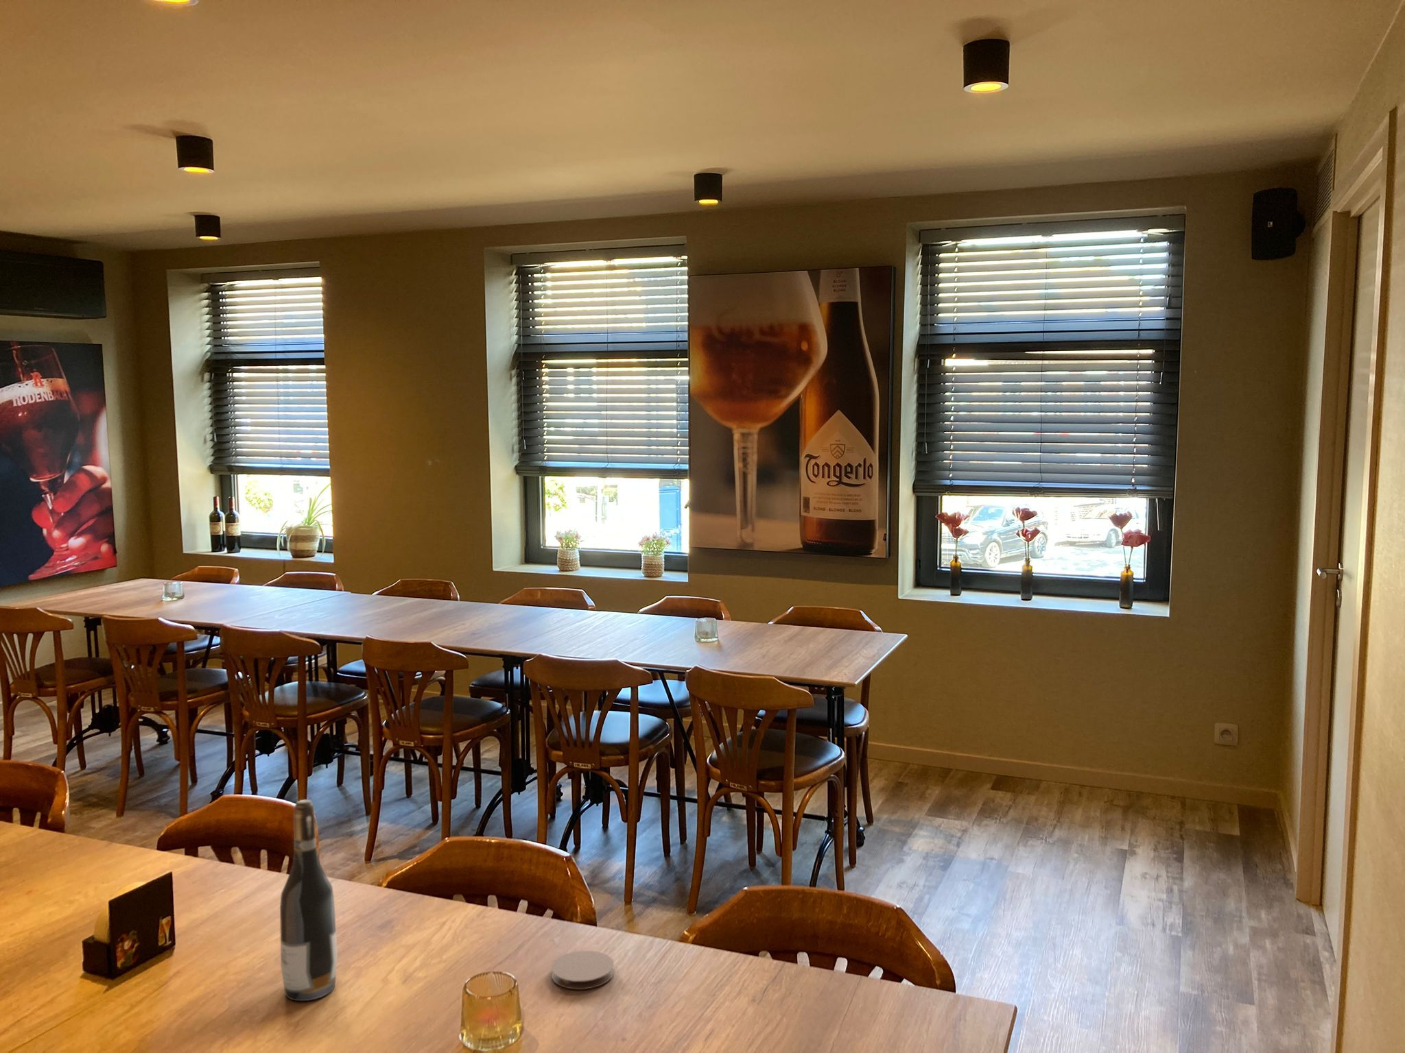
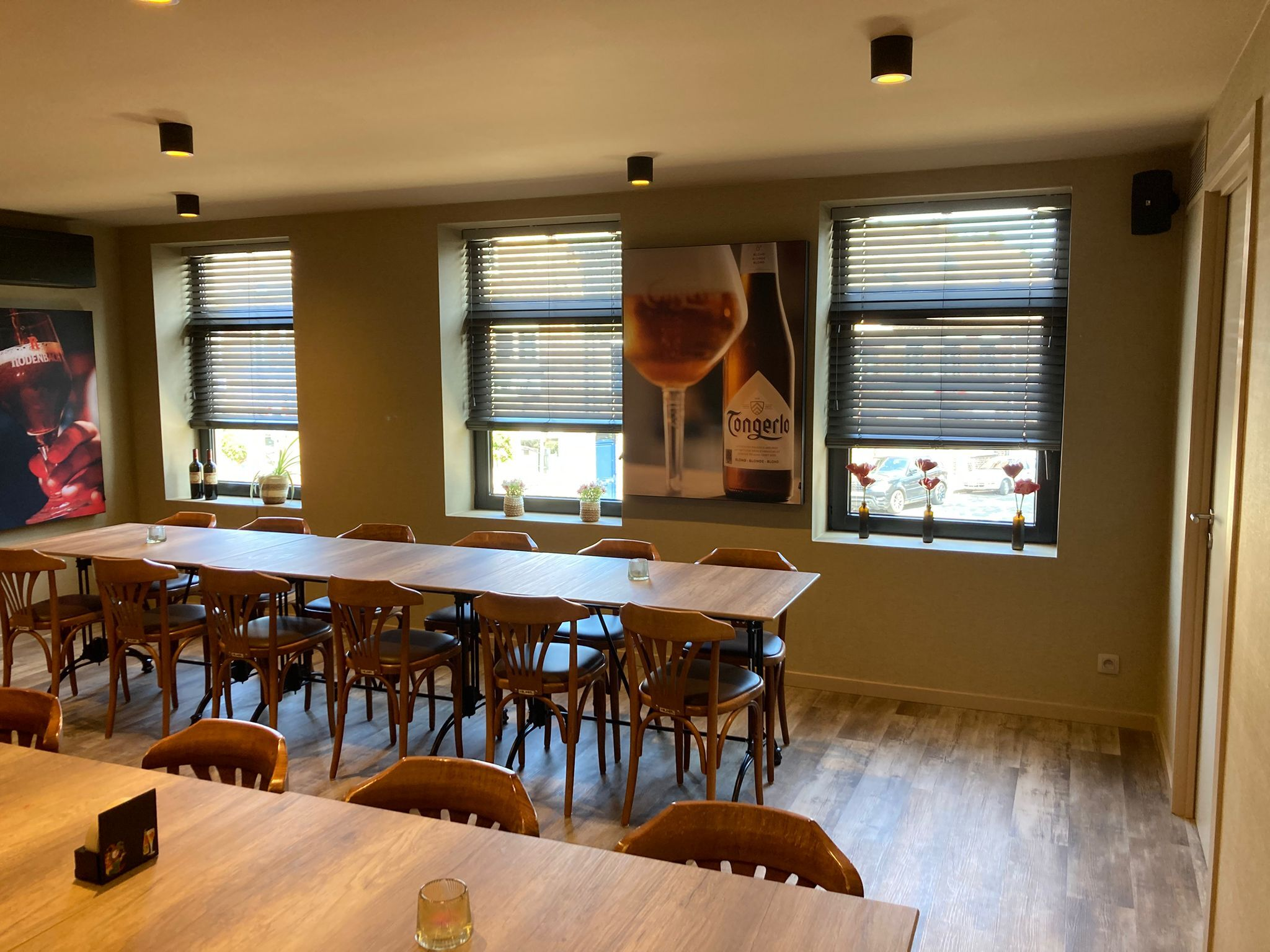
- wine bottle (306, 896)
- coaster (582, 969)
